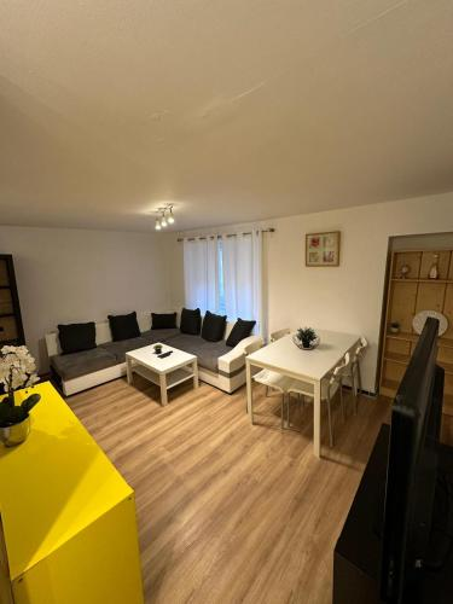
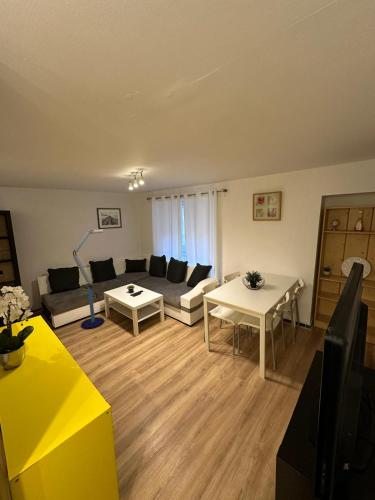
+ floor lamp (89, 279)
+ wall art (109, 218)
